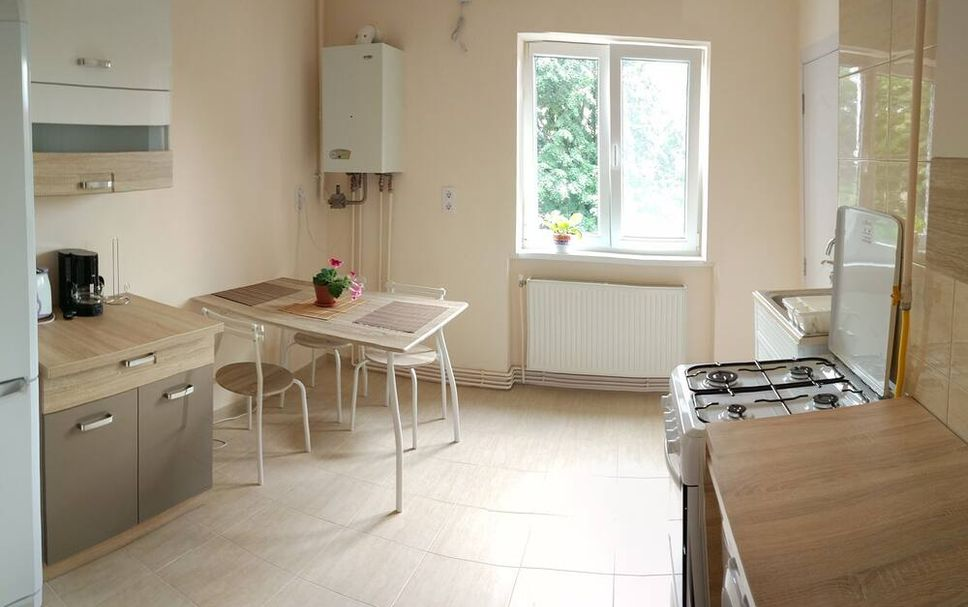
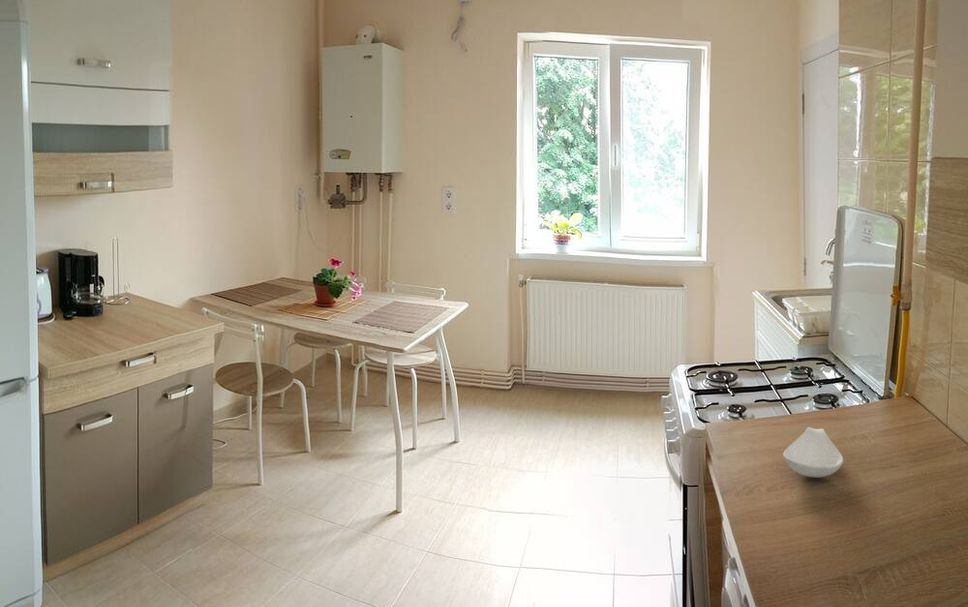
+ spoon rest (813, 450)
